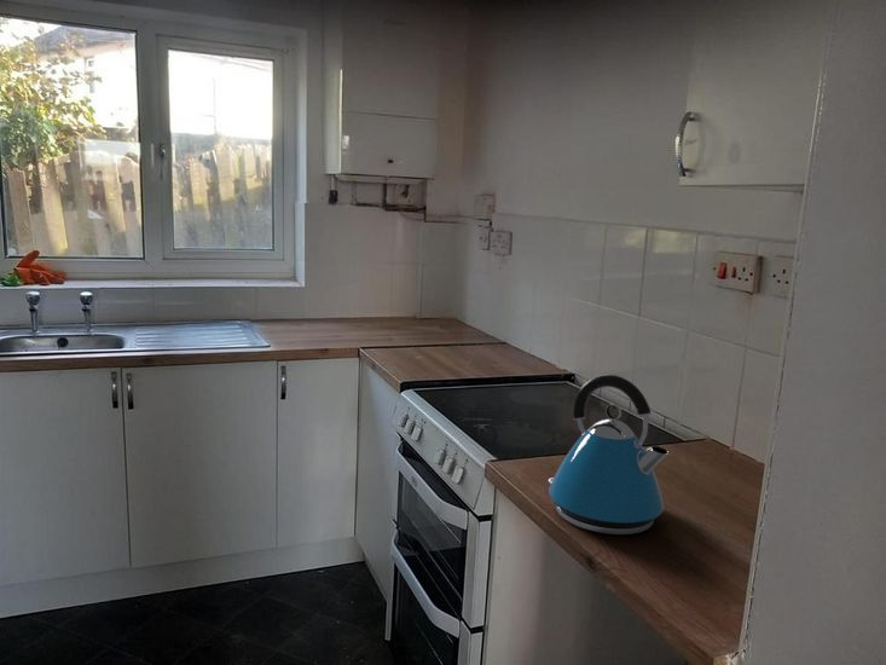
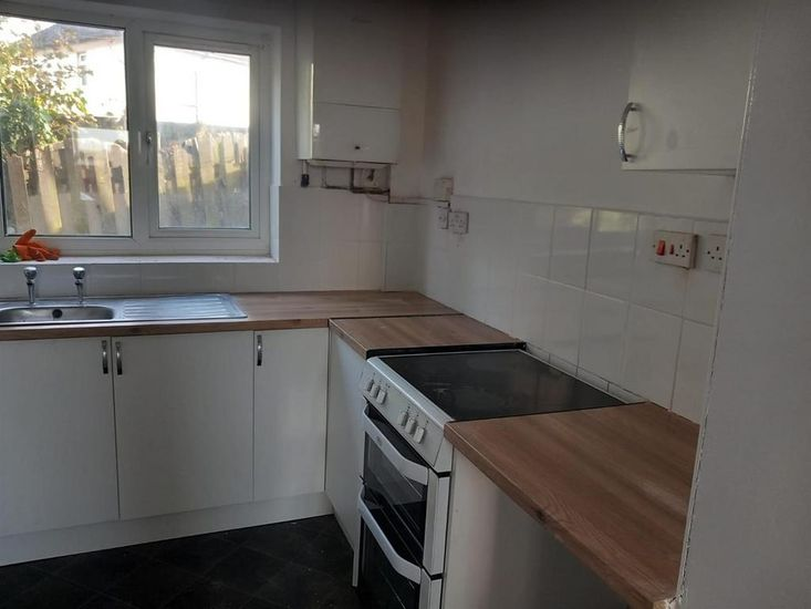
- kettle (606, 444)
